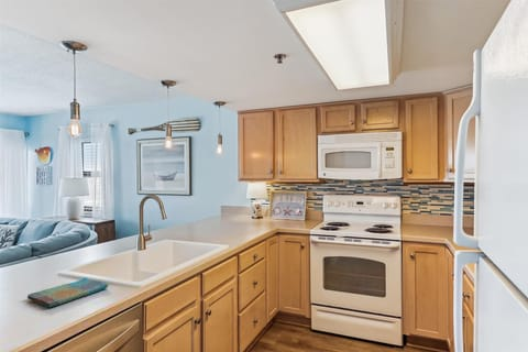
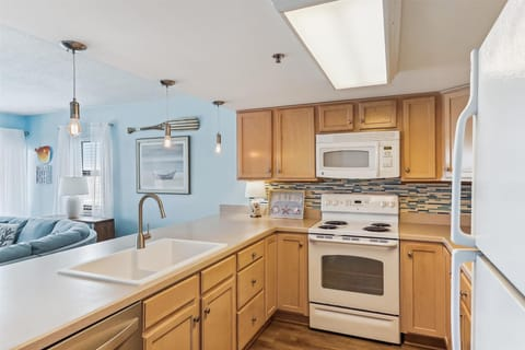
- dish towel (69, 290)
